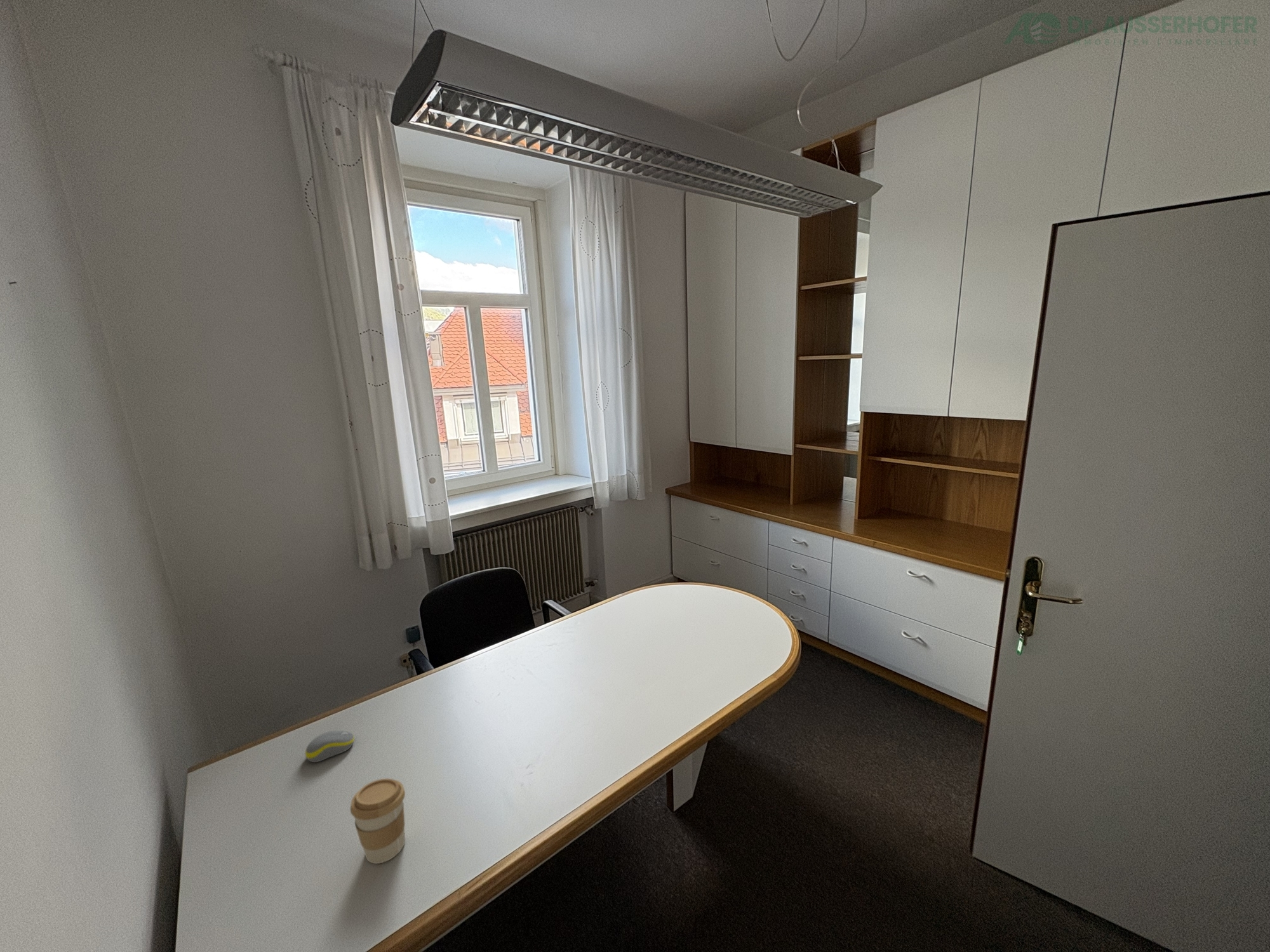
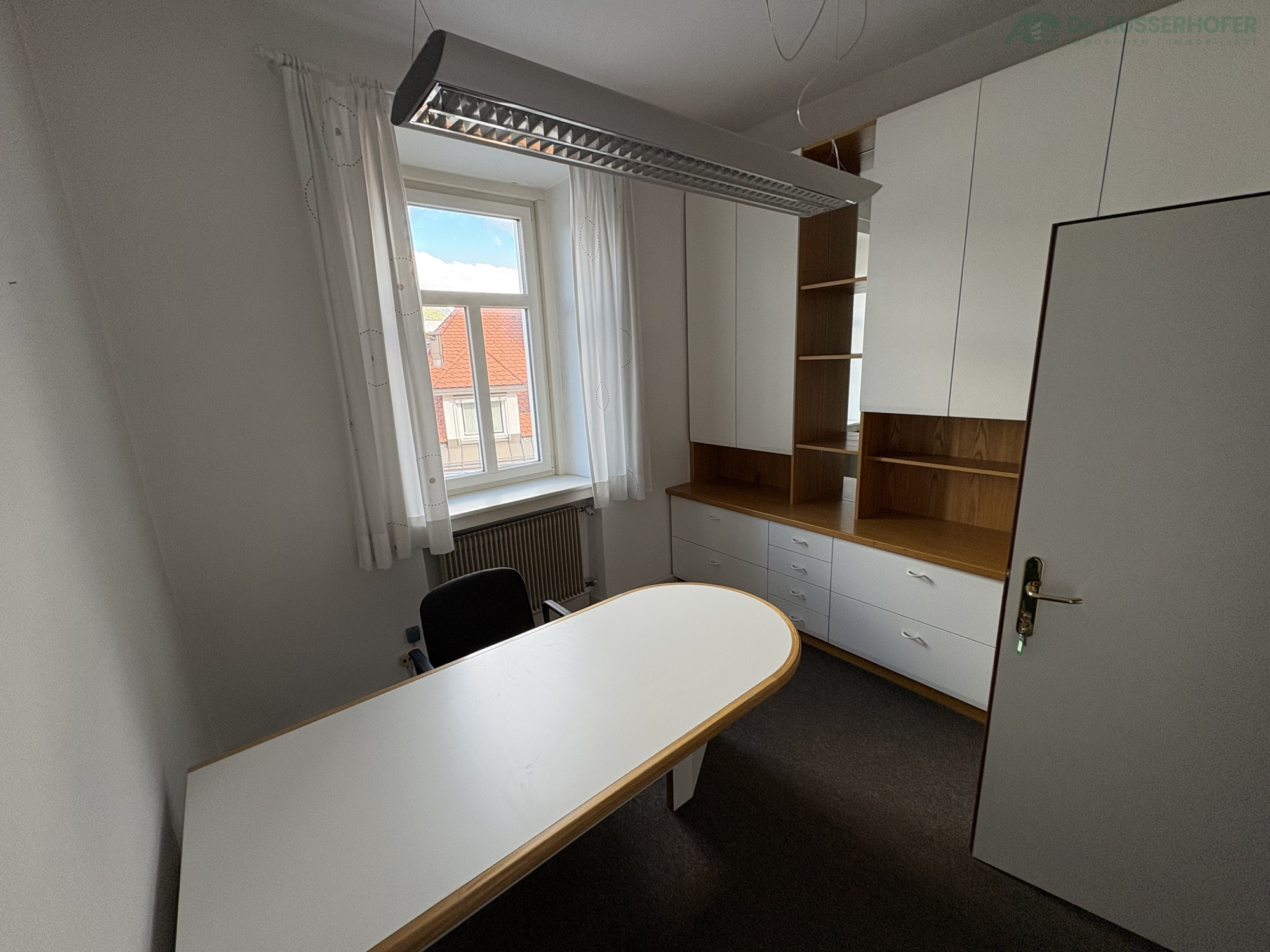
- coffee cup (381, 818)
- computer mouse (330, 742)
